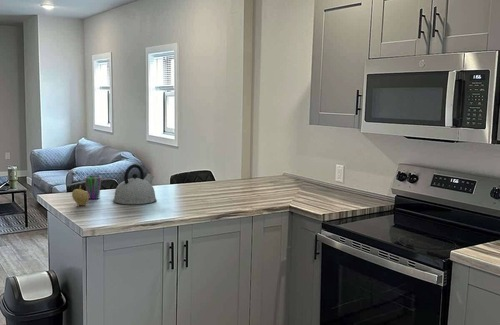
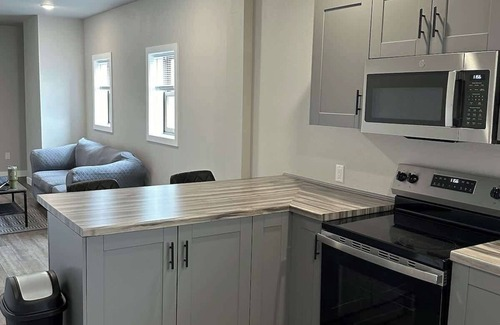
- kettle (136, 182)
- cup (93, 187)
- fruit (80, 195)
